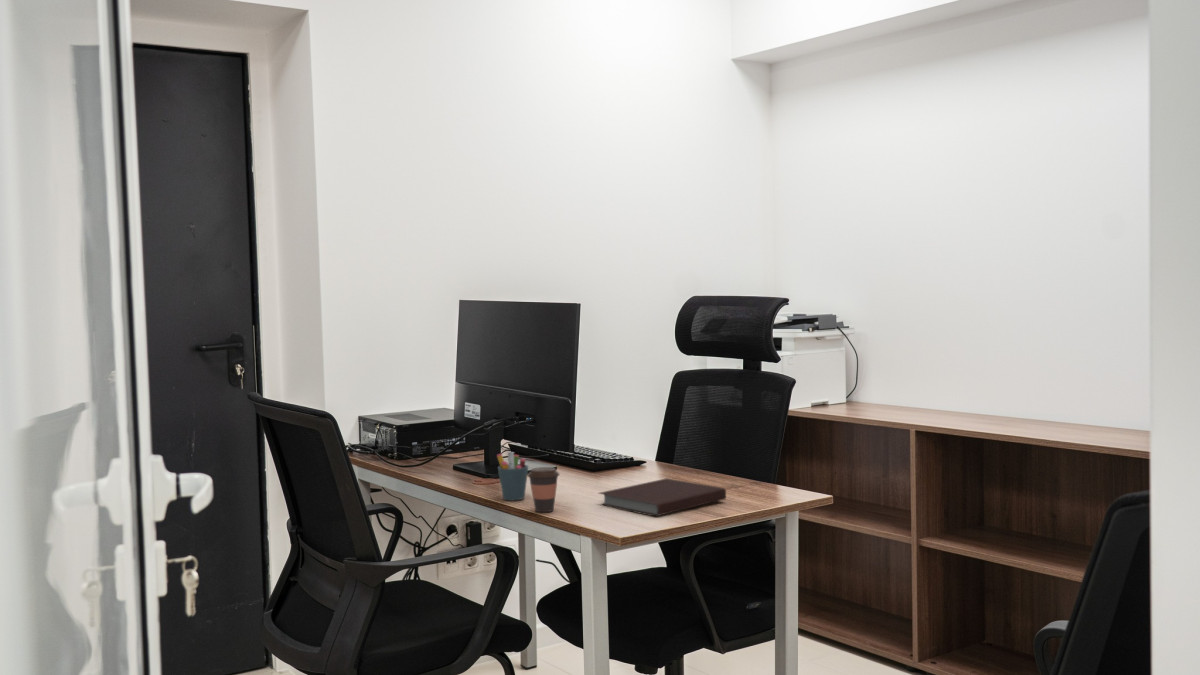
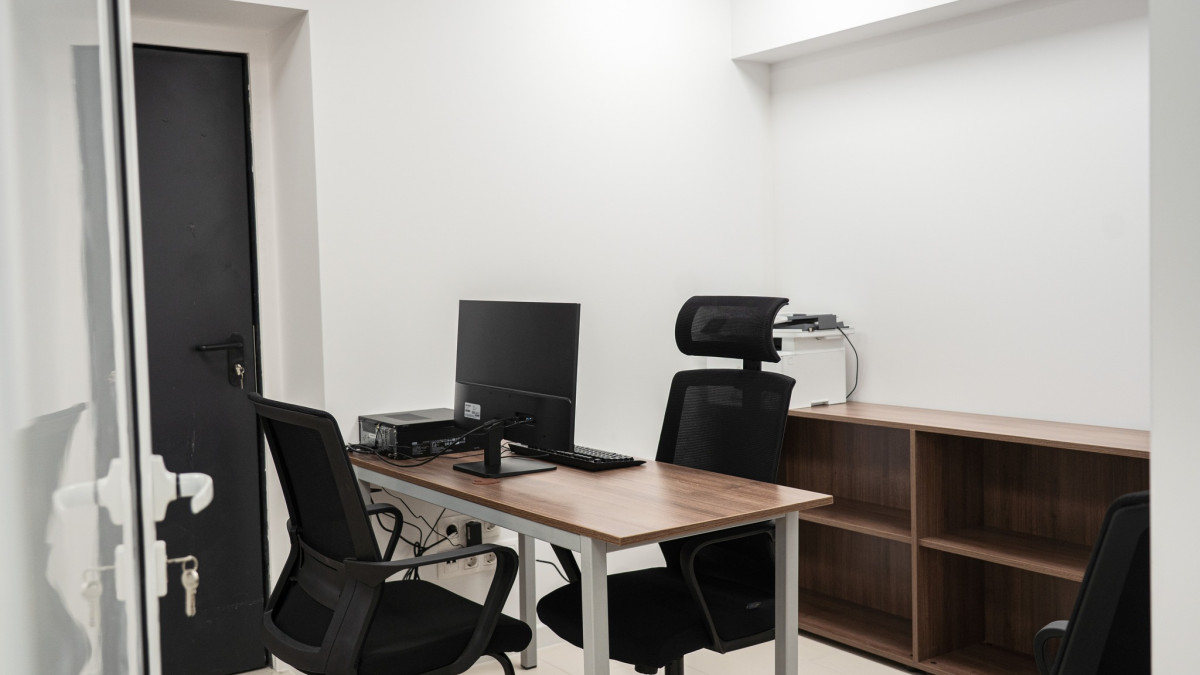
- coffee cup (543, 489)
- notebook (662, 496)
- pen holder (512, 473)
